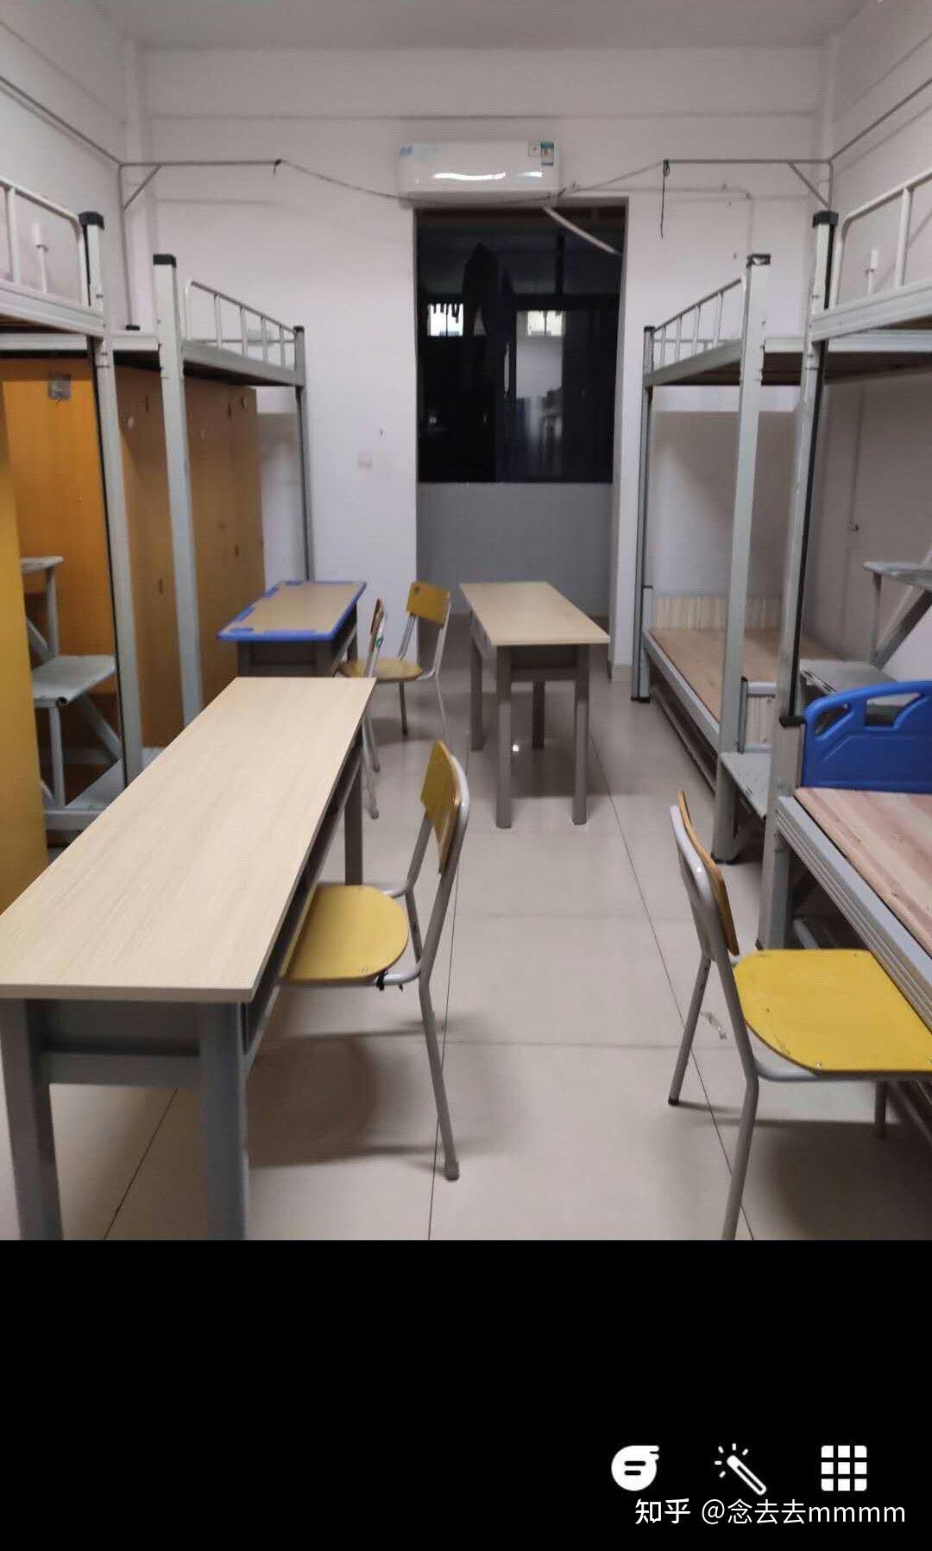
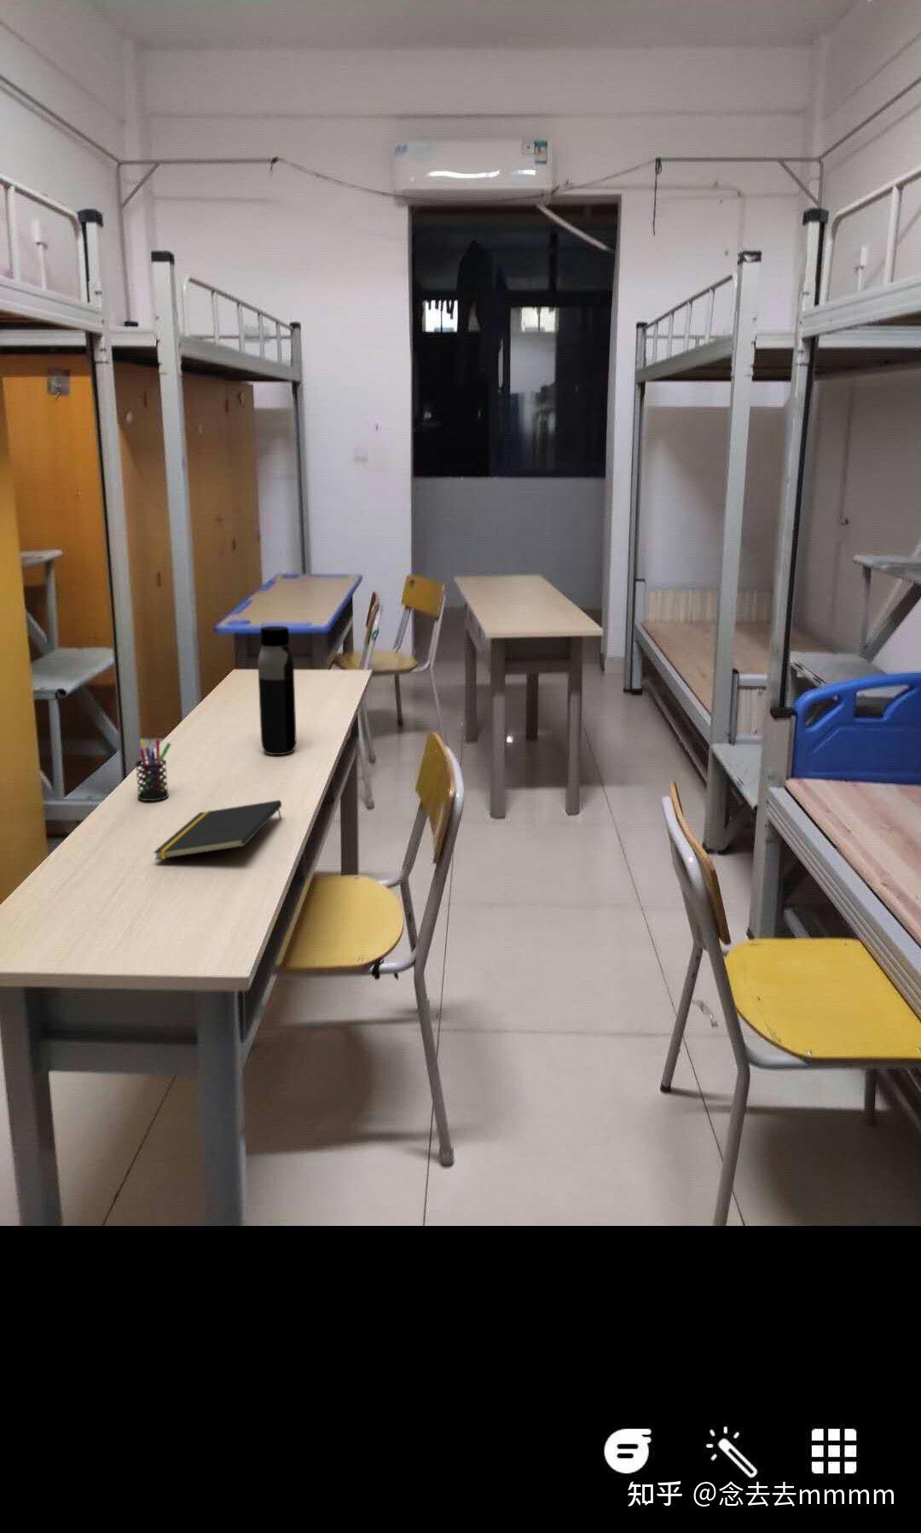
+ water bottle (276, 690)
+ notepad (220, 828)
+ pen holder (156, 766)
